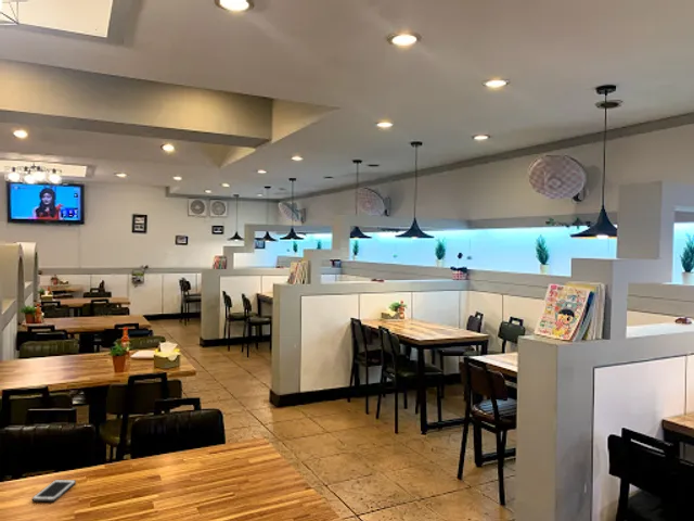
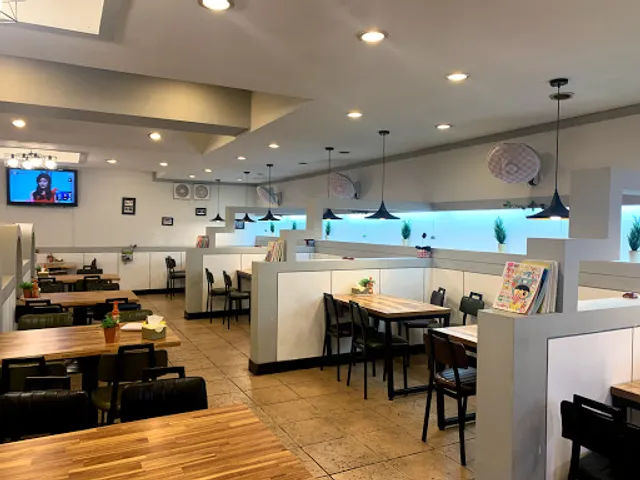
- cell phone (54, 490)
